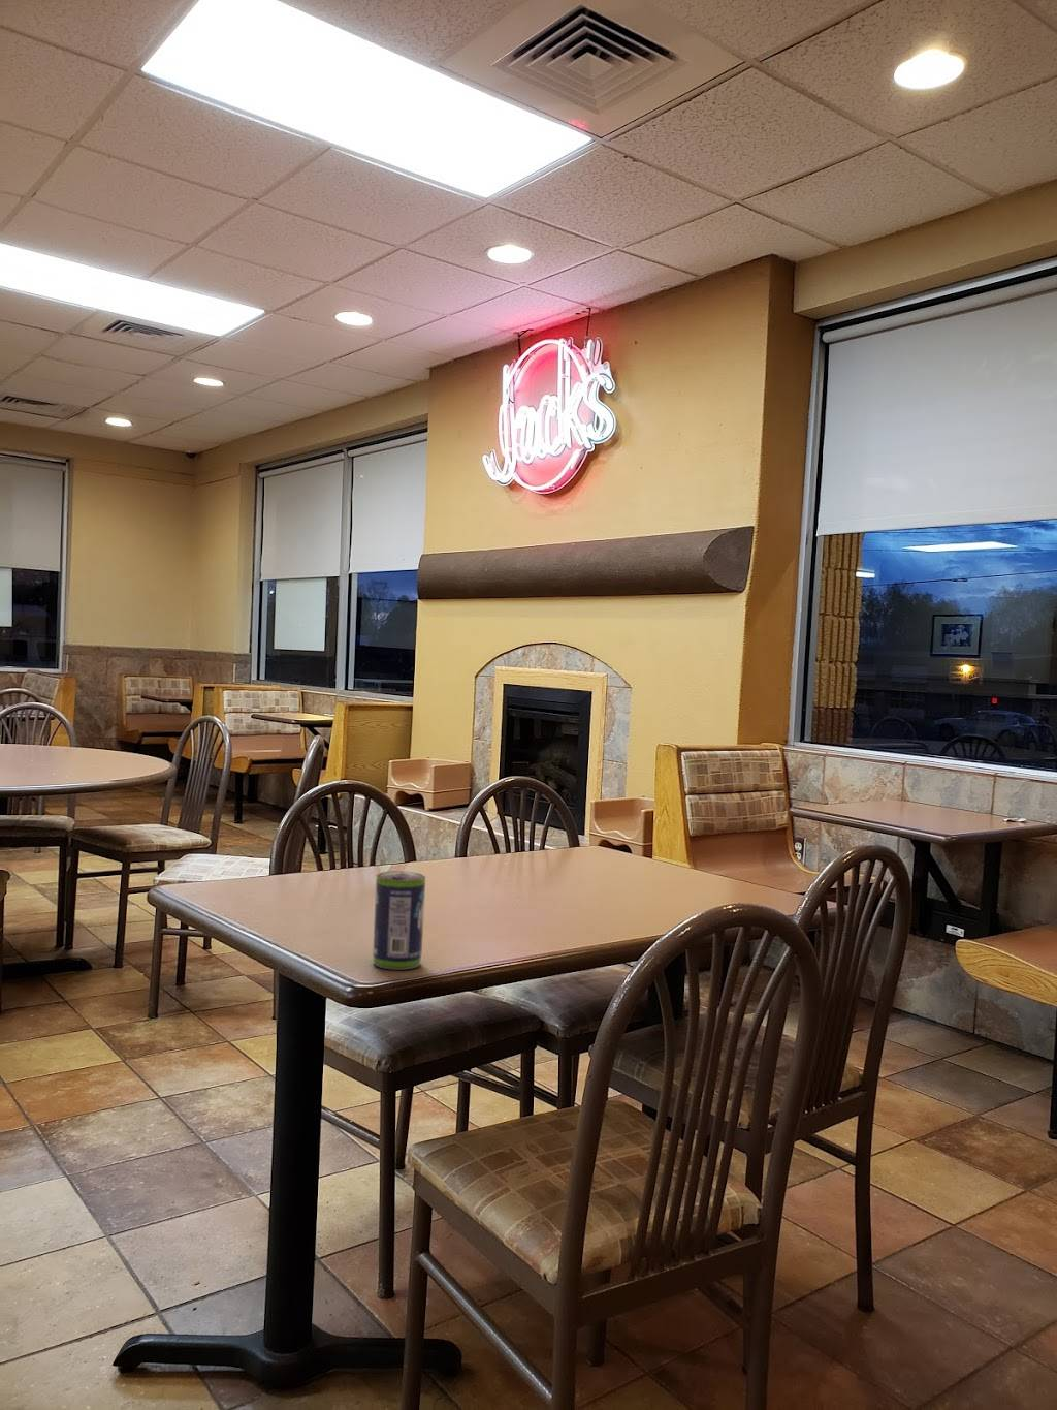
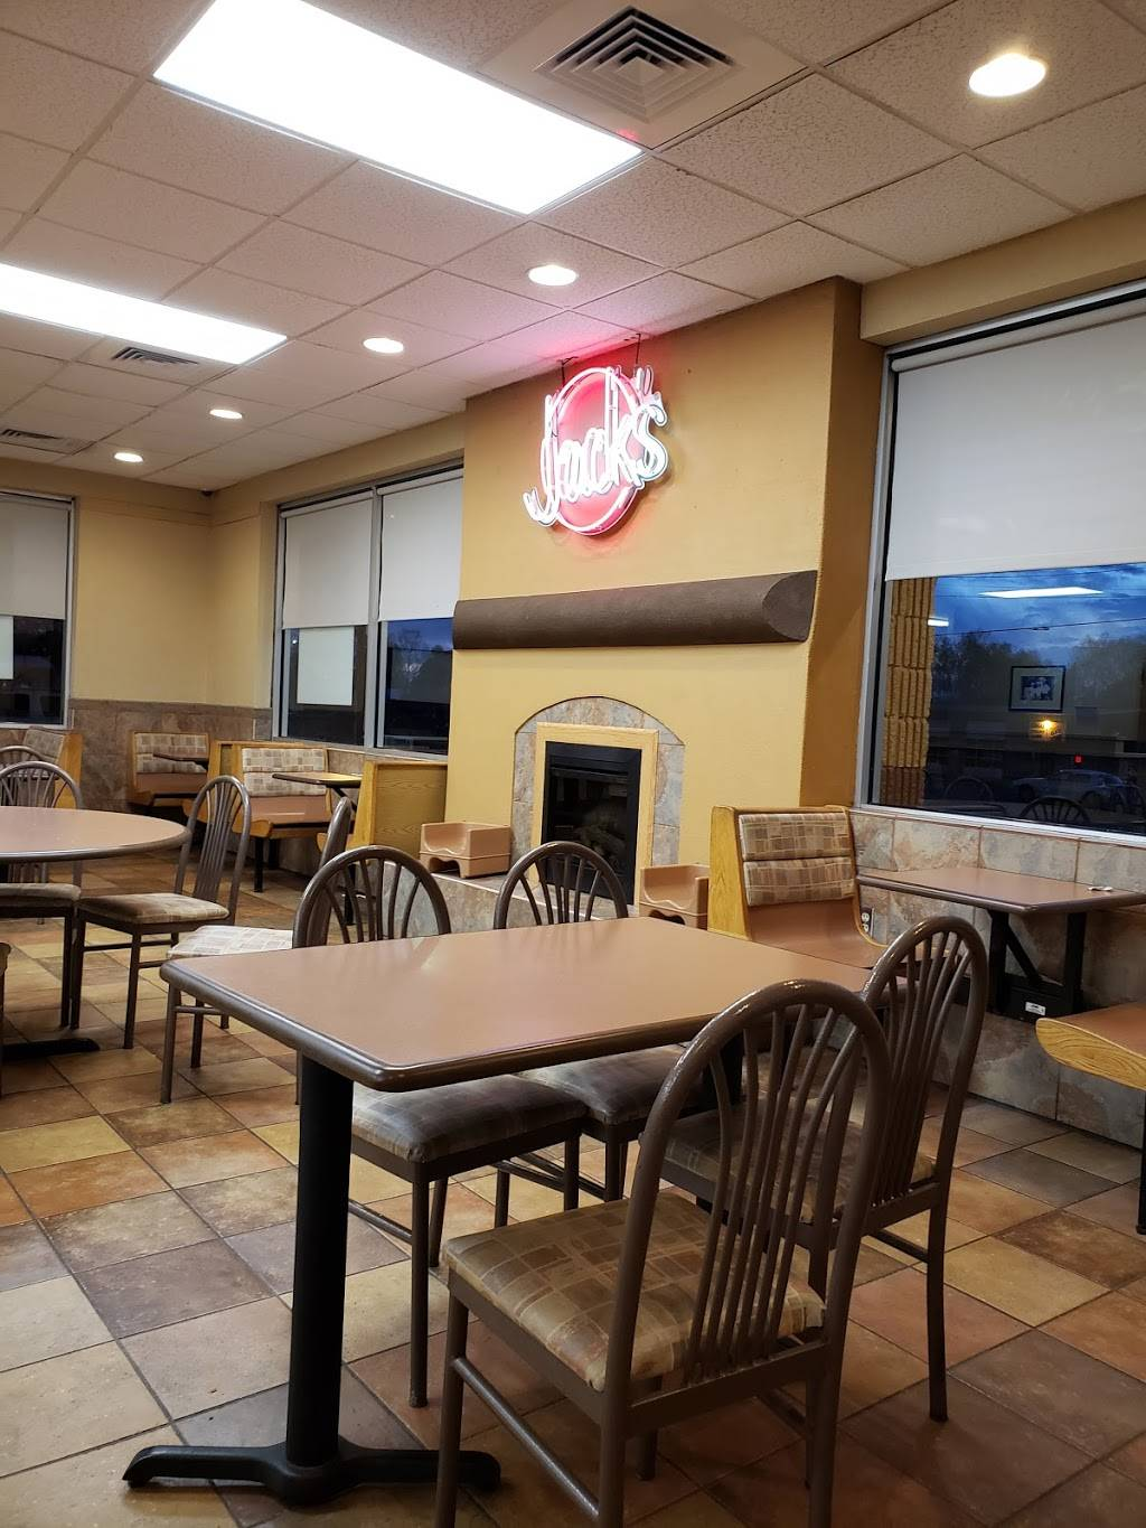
- beverage can (399, 918)
